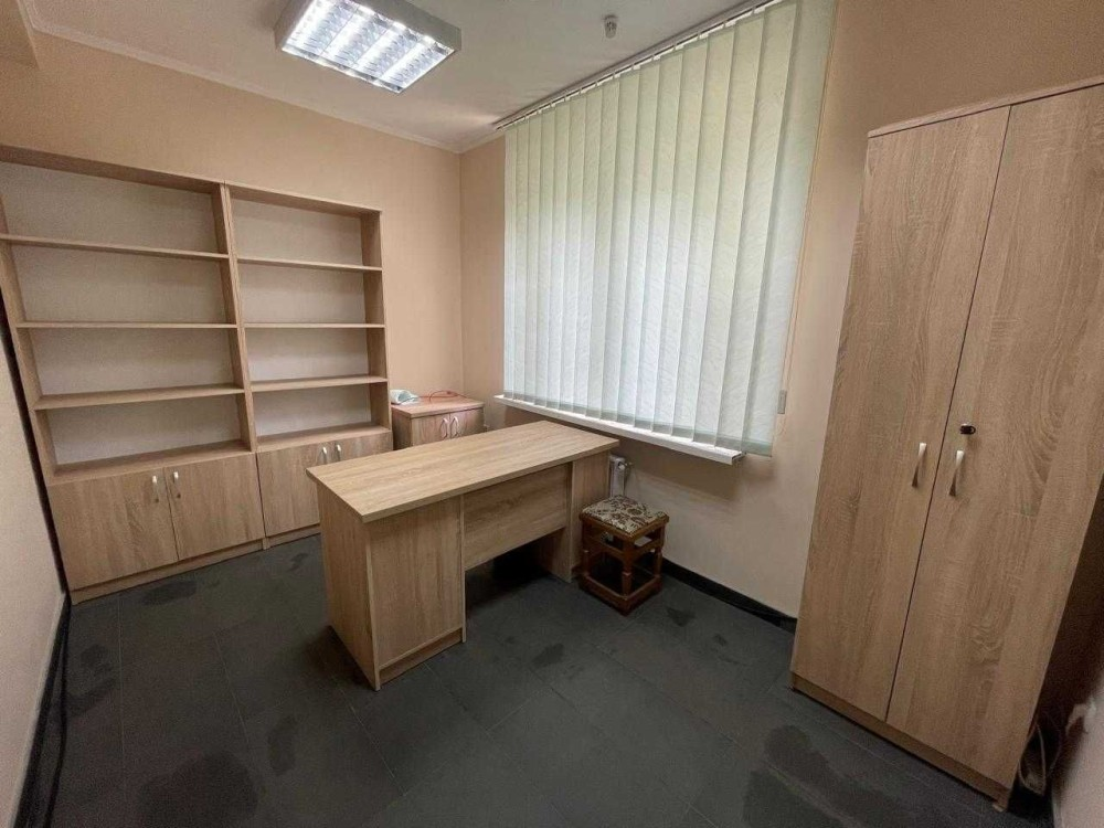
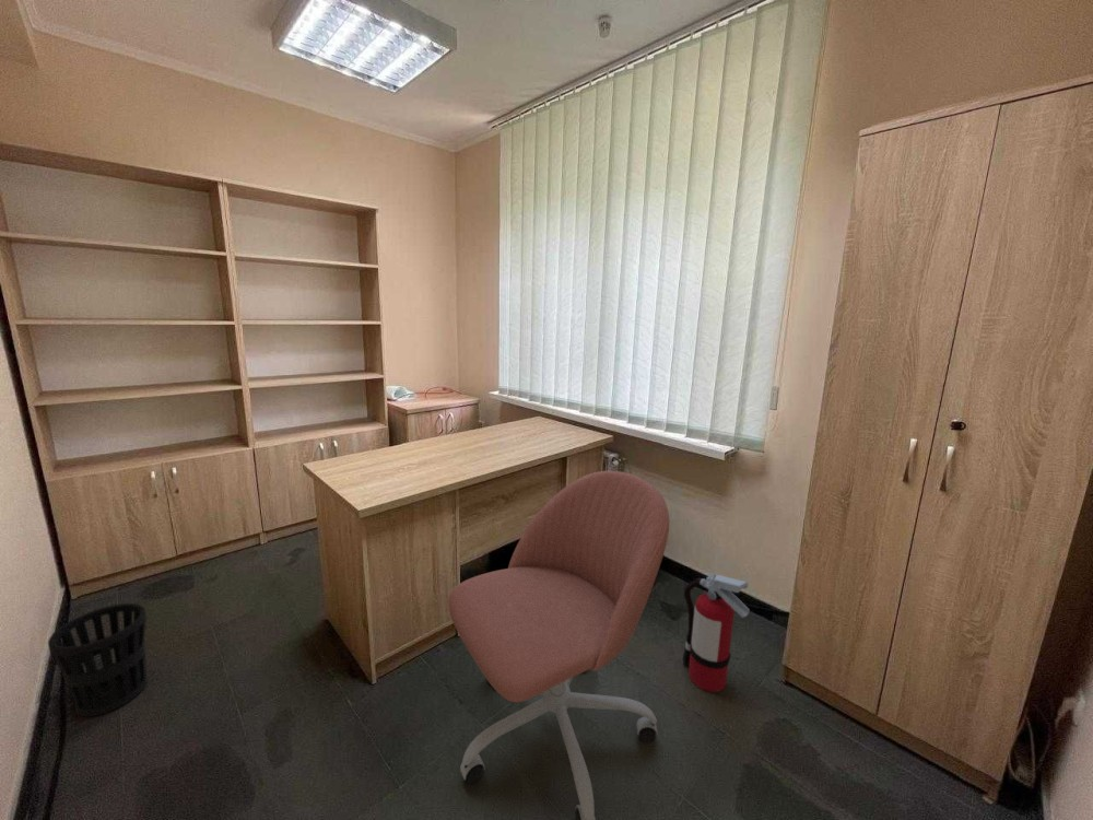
+ fire extinguisher (709, 623)
+ wastebasket (106, 659)
+ office chair (554, 620)
